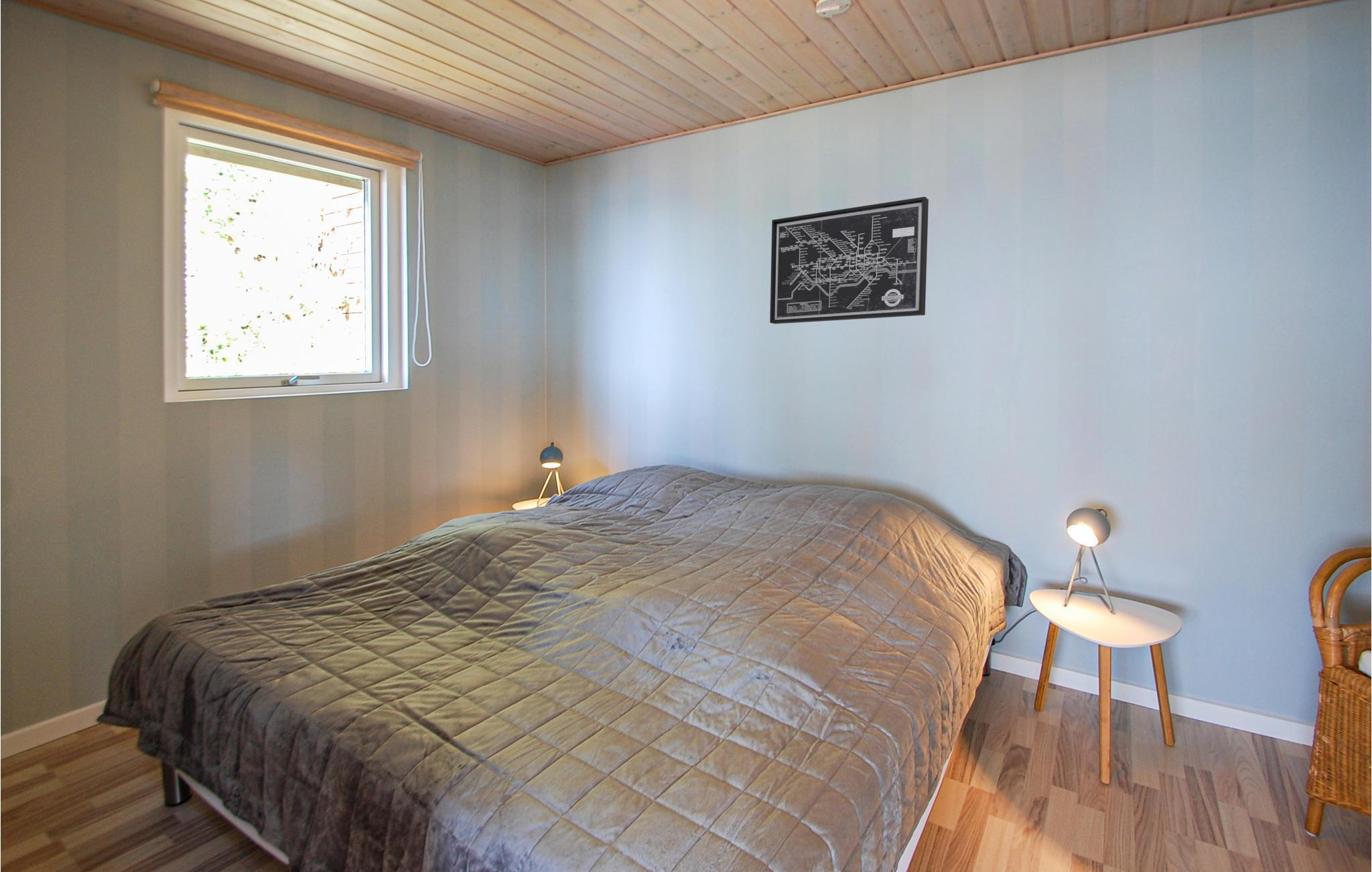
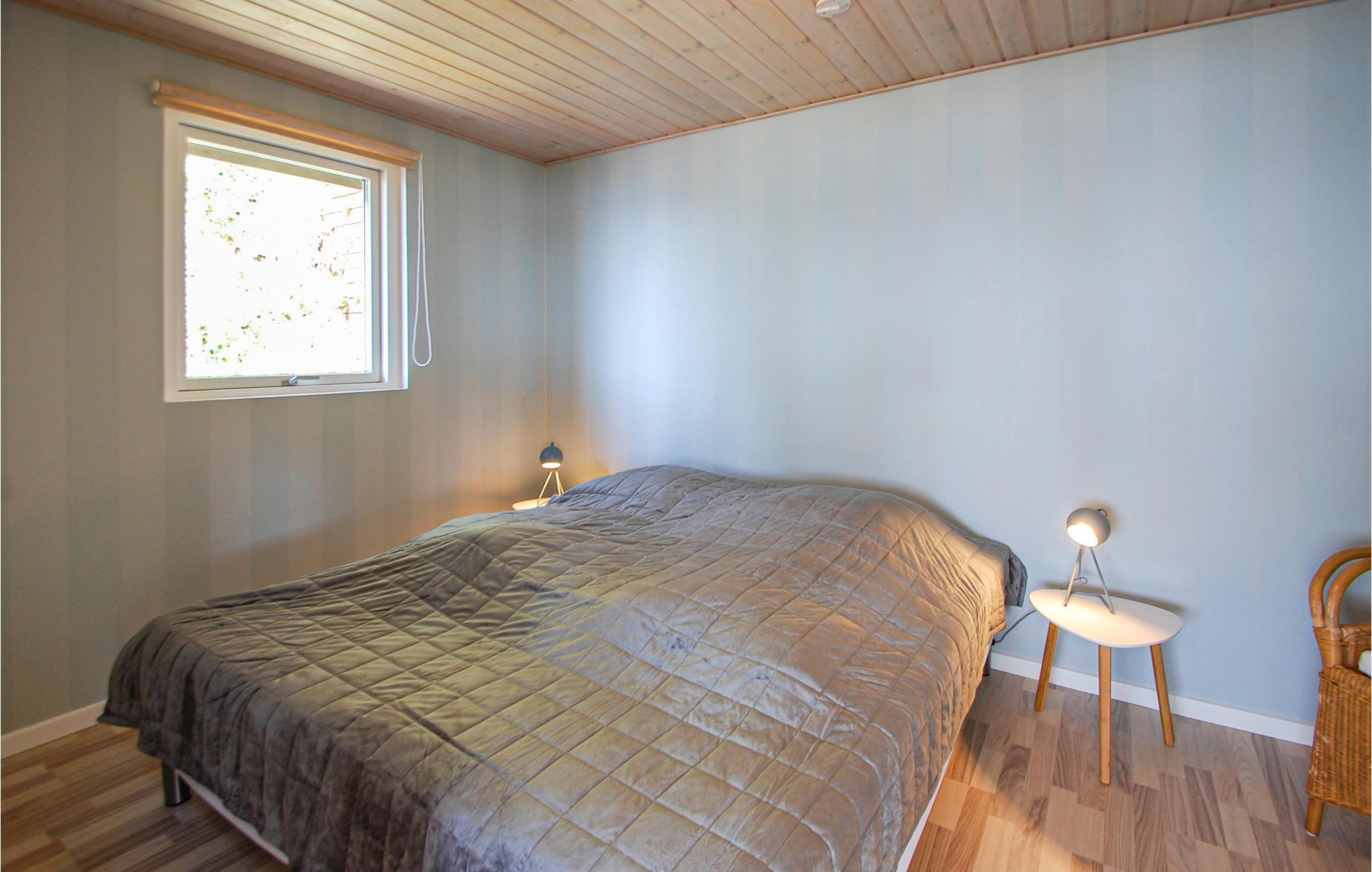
- wall art (844, 265)
